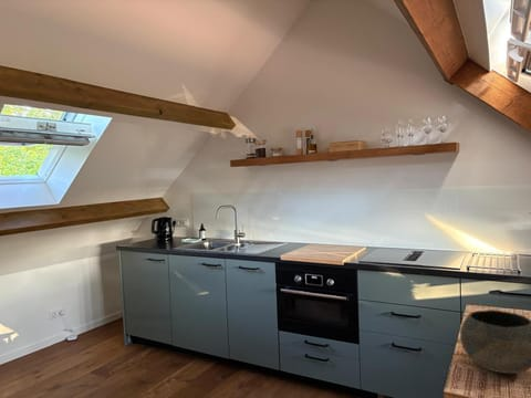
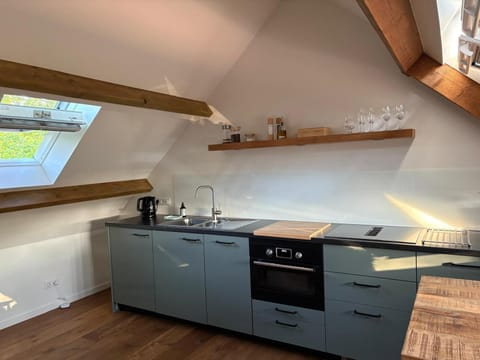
- bowl (499, 343)
